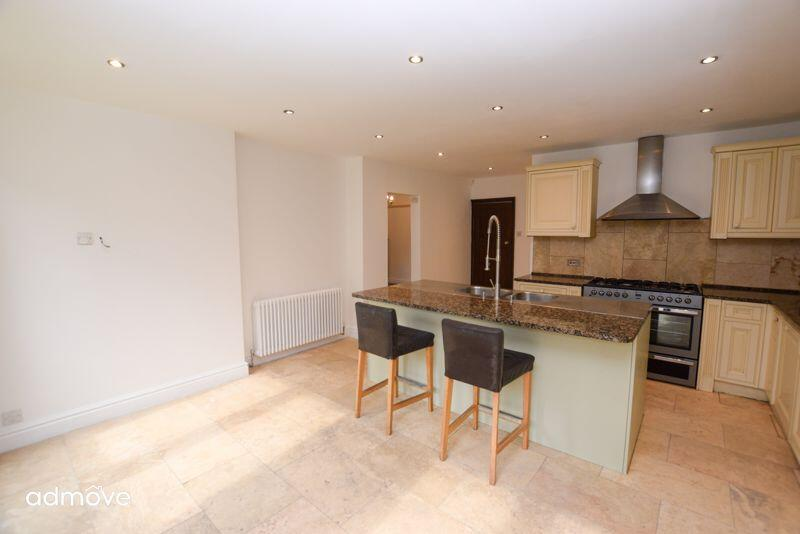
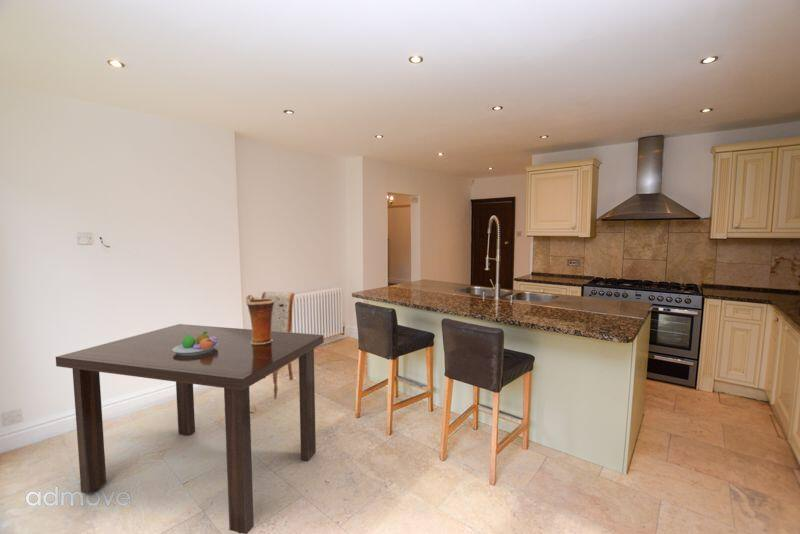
+ dining chair (271, 330)
+ dining table (193, 409)
+ fruit bowl (195, 342)
+ vase (261, 317)
